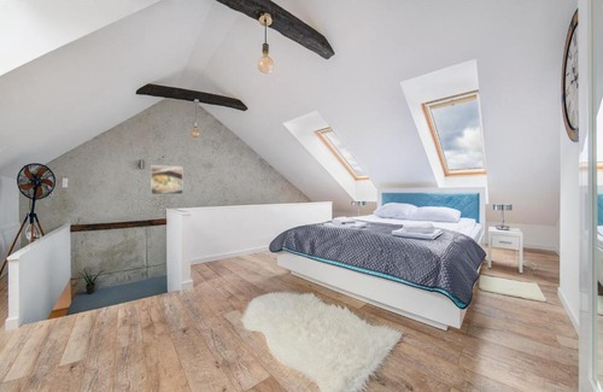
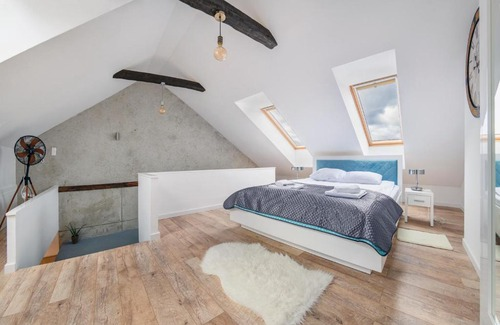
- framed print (166, 180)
